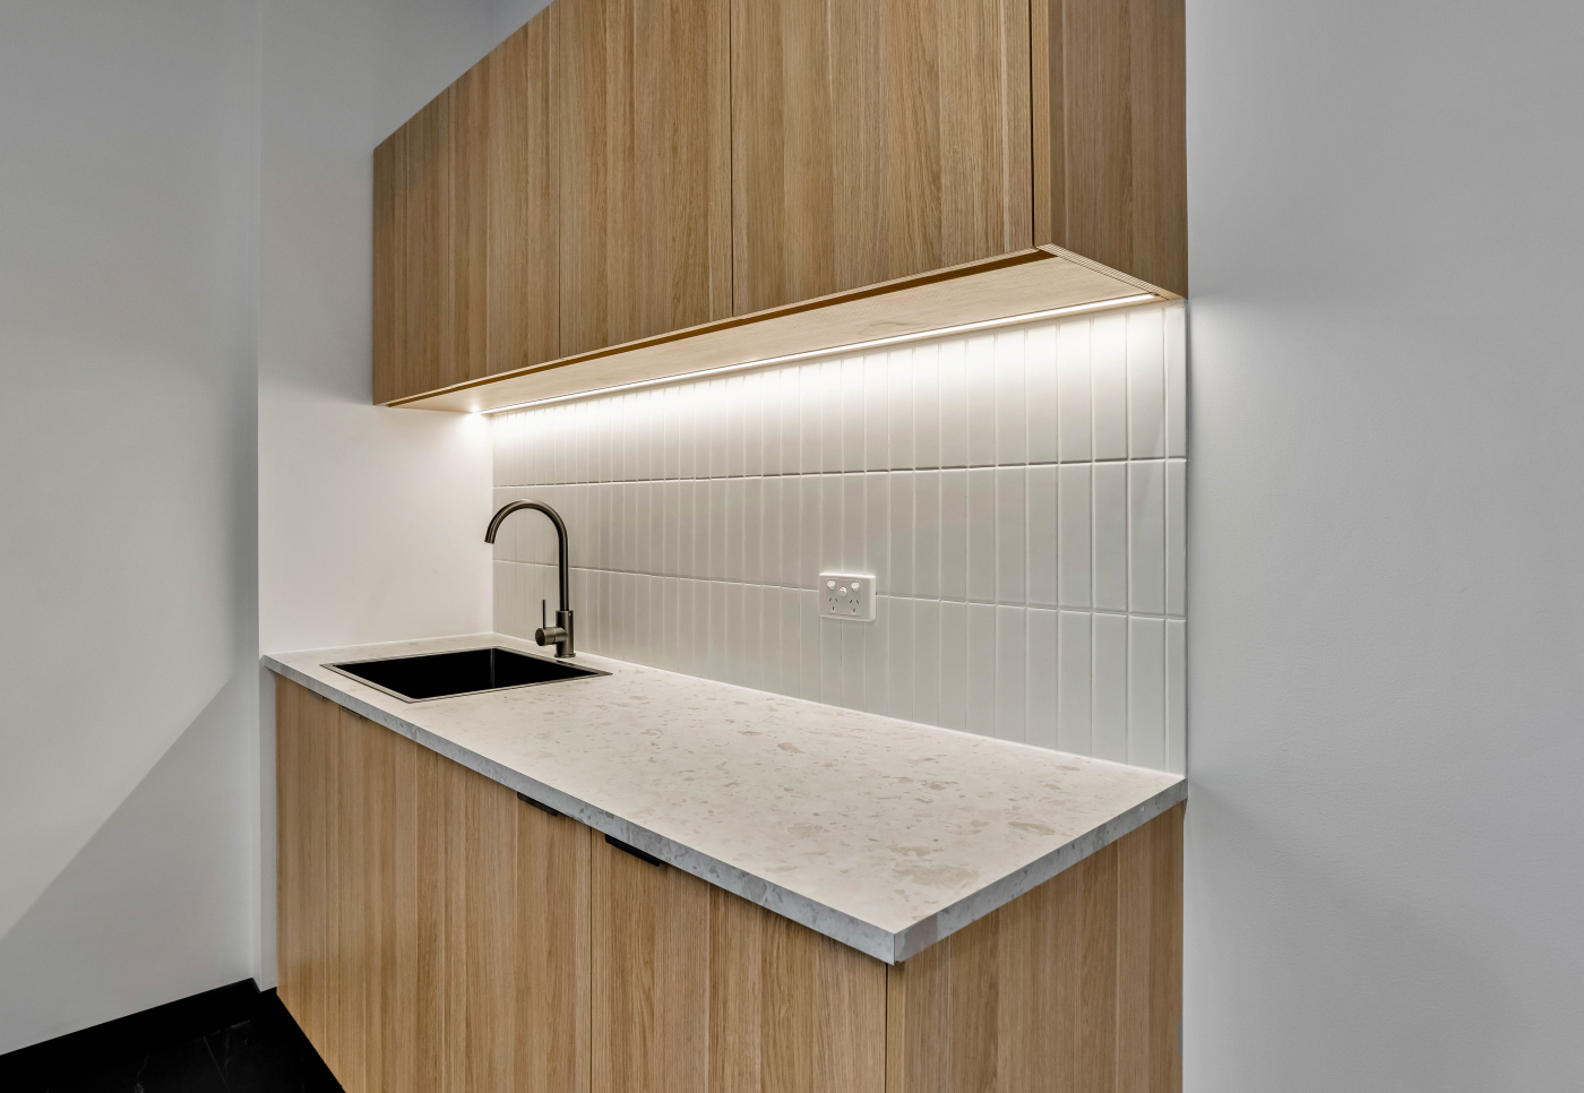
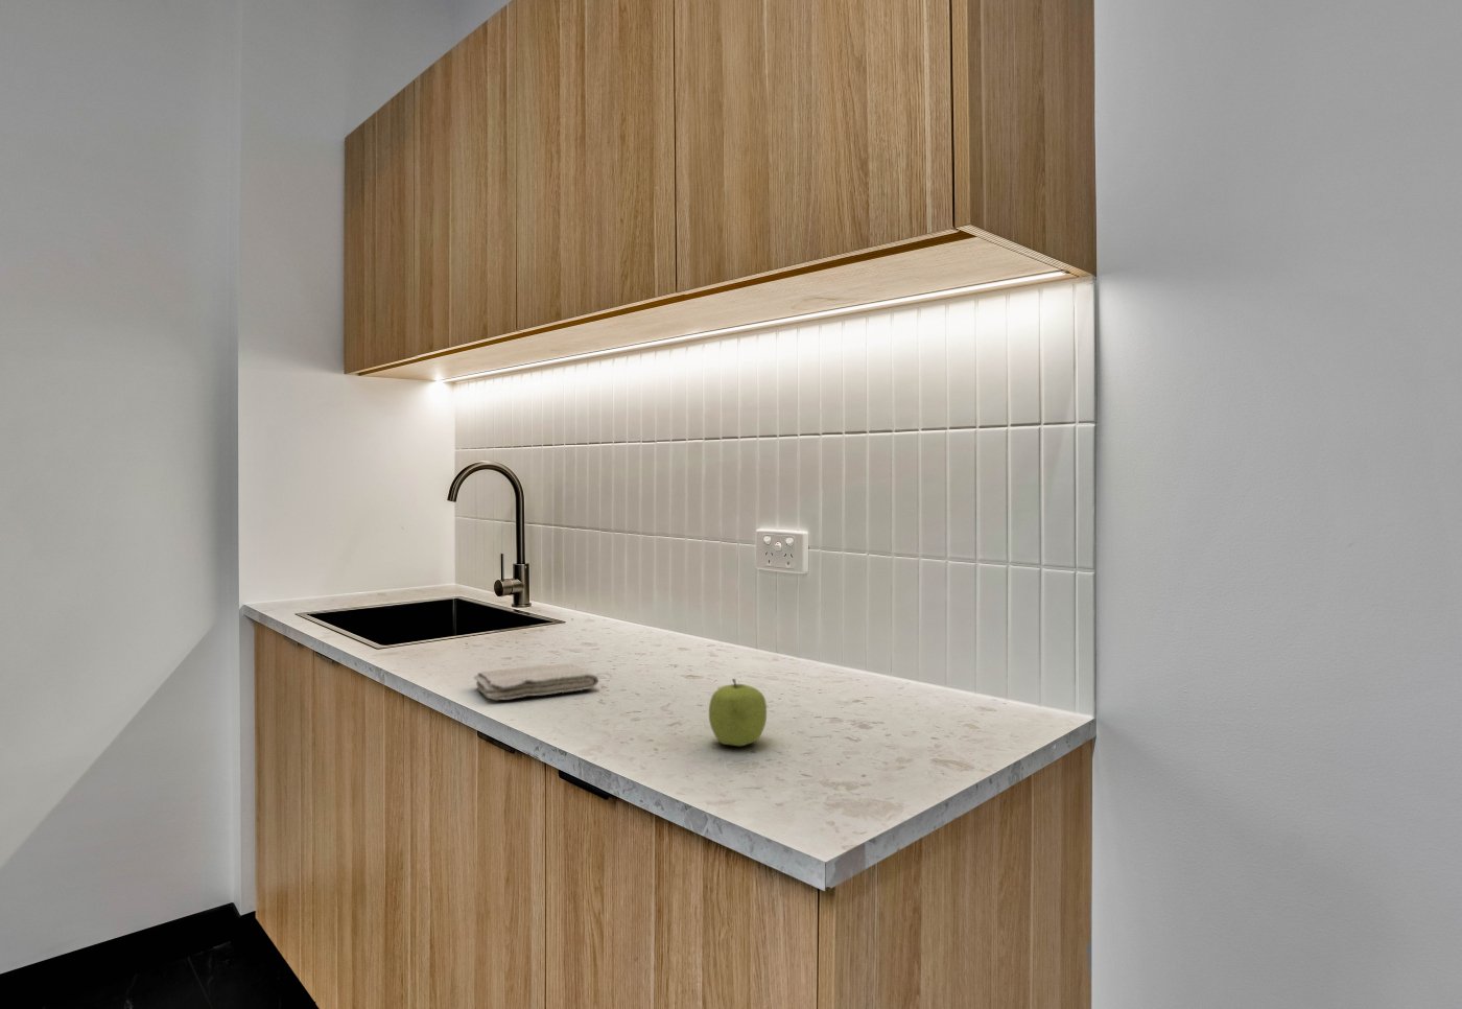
+ washcloth (534, 679)
+ fruit (738, 711)
